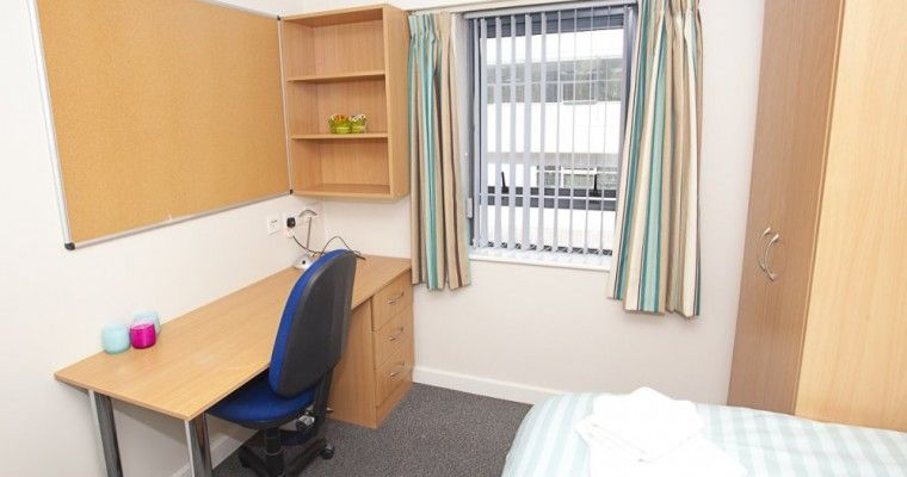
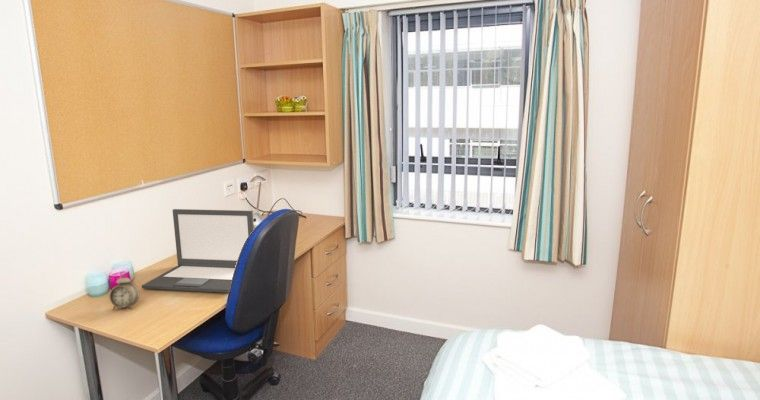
+ alarm clock (123, 290)
+ laptop (199, 247)
